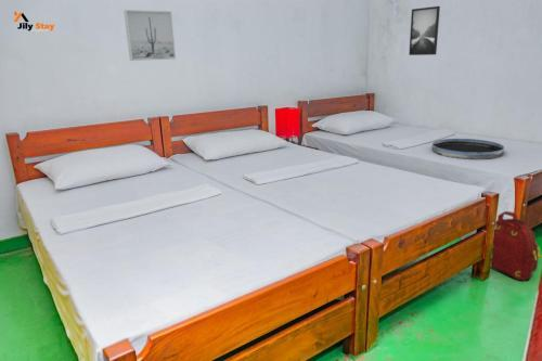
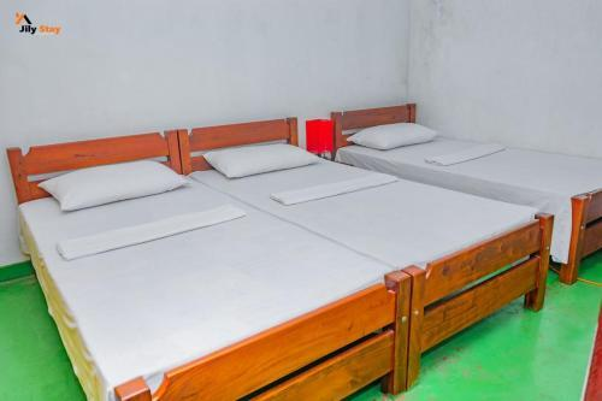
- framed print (424, 31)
- wall art (151, 35)
- backpack (513, 240)
- tray (466, 147)
